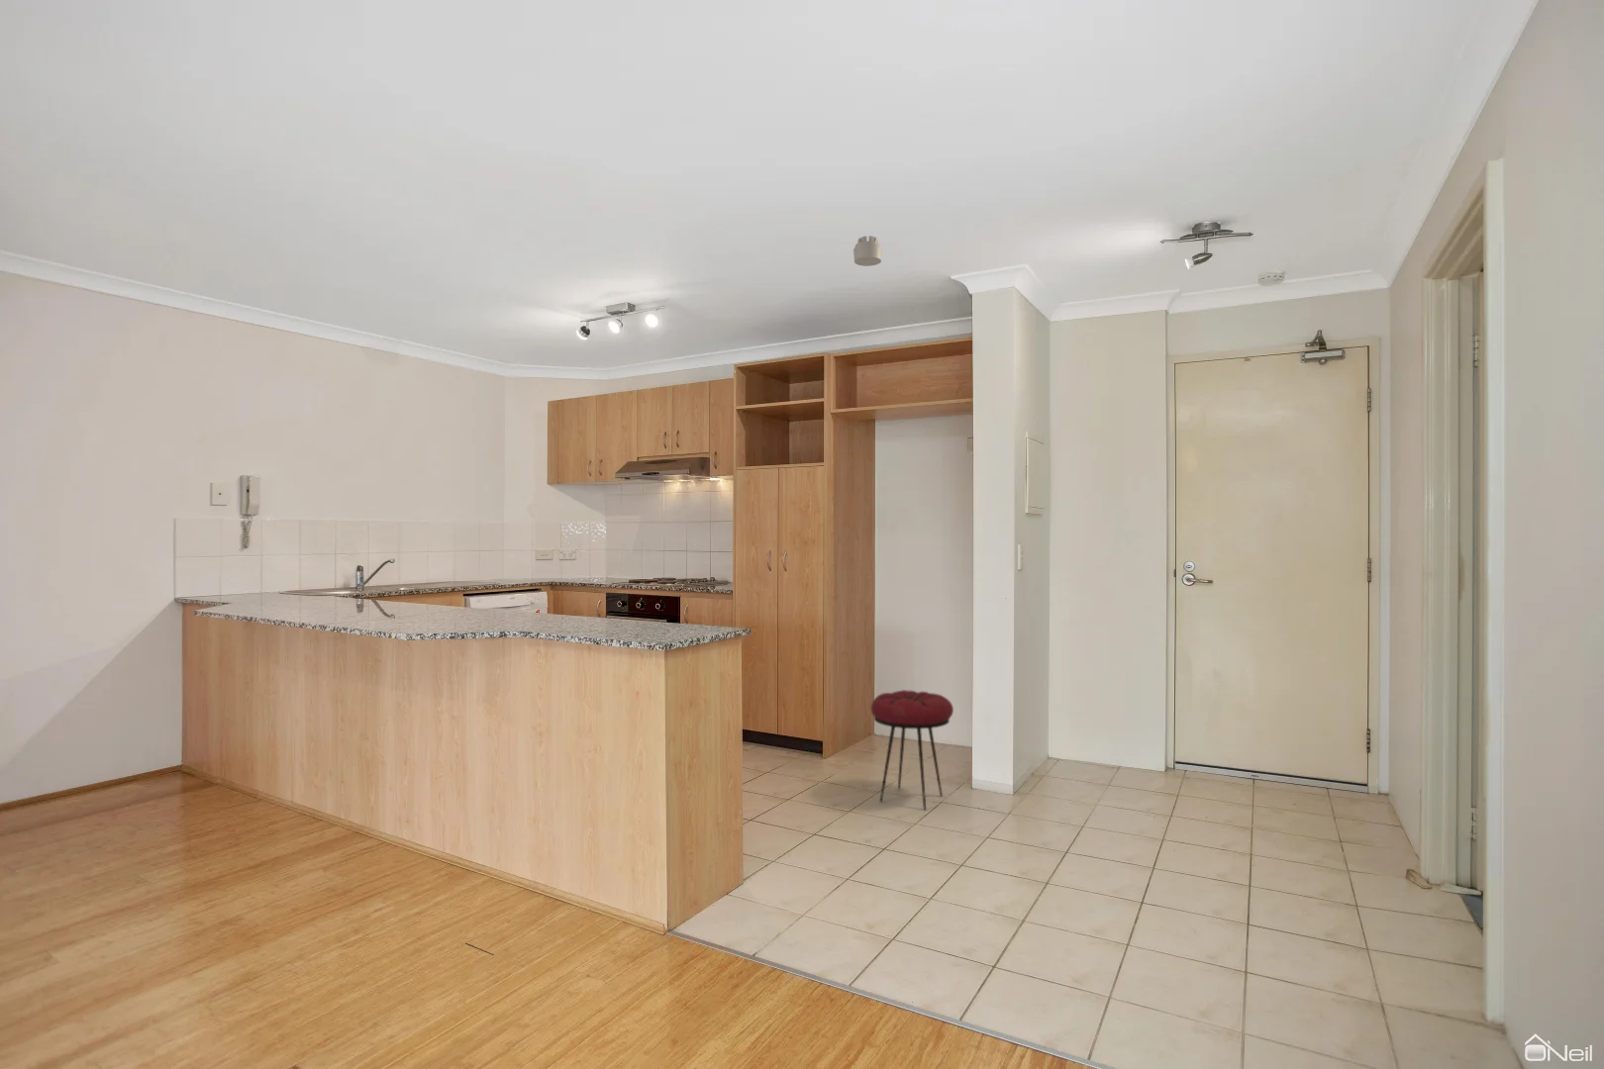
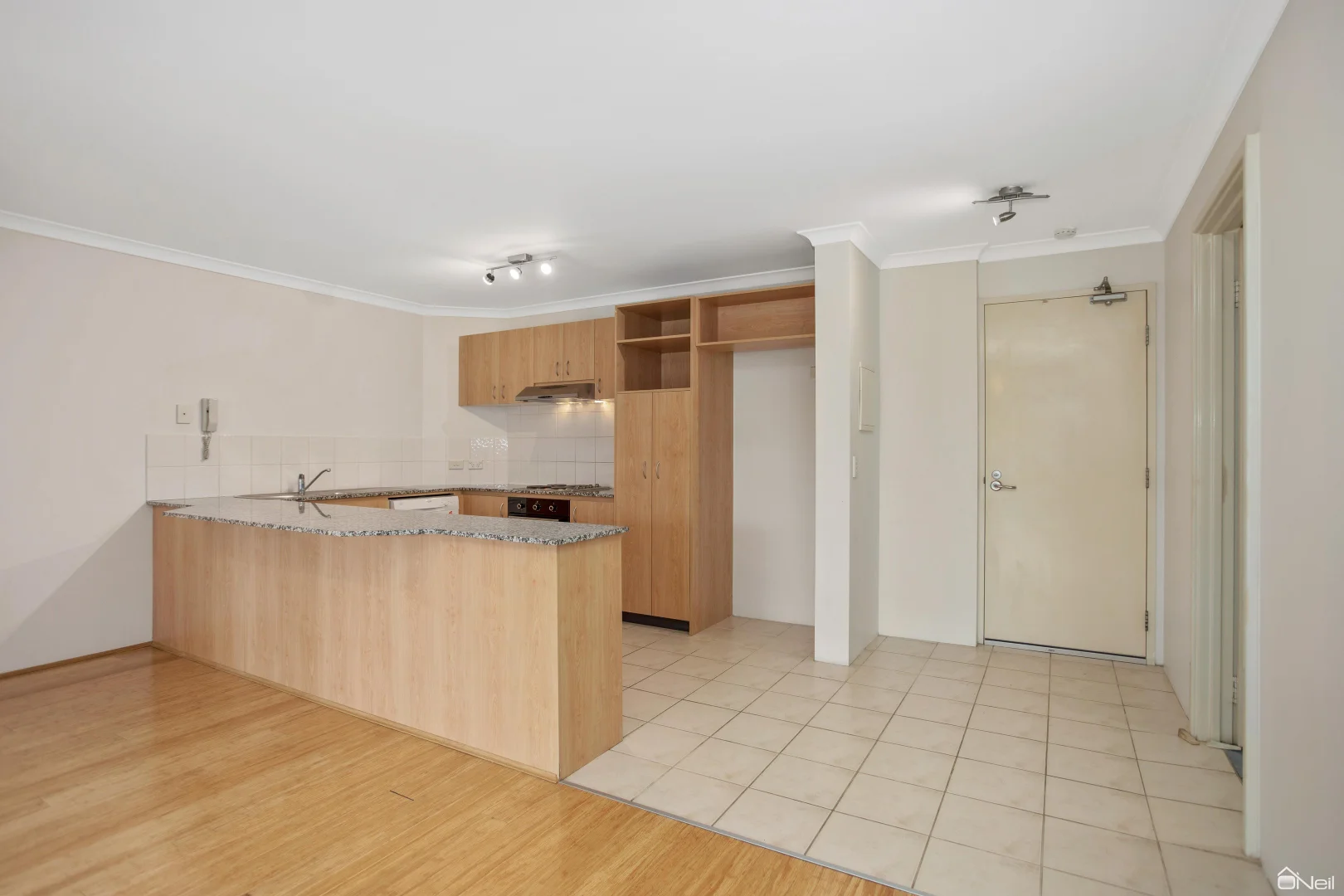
- smoke detector (868, 251)
- stool (918, 746)
